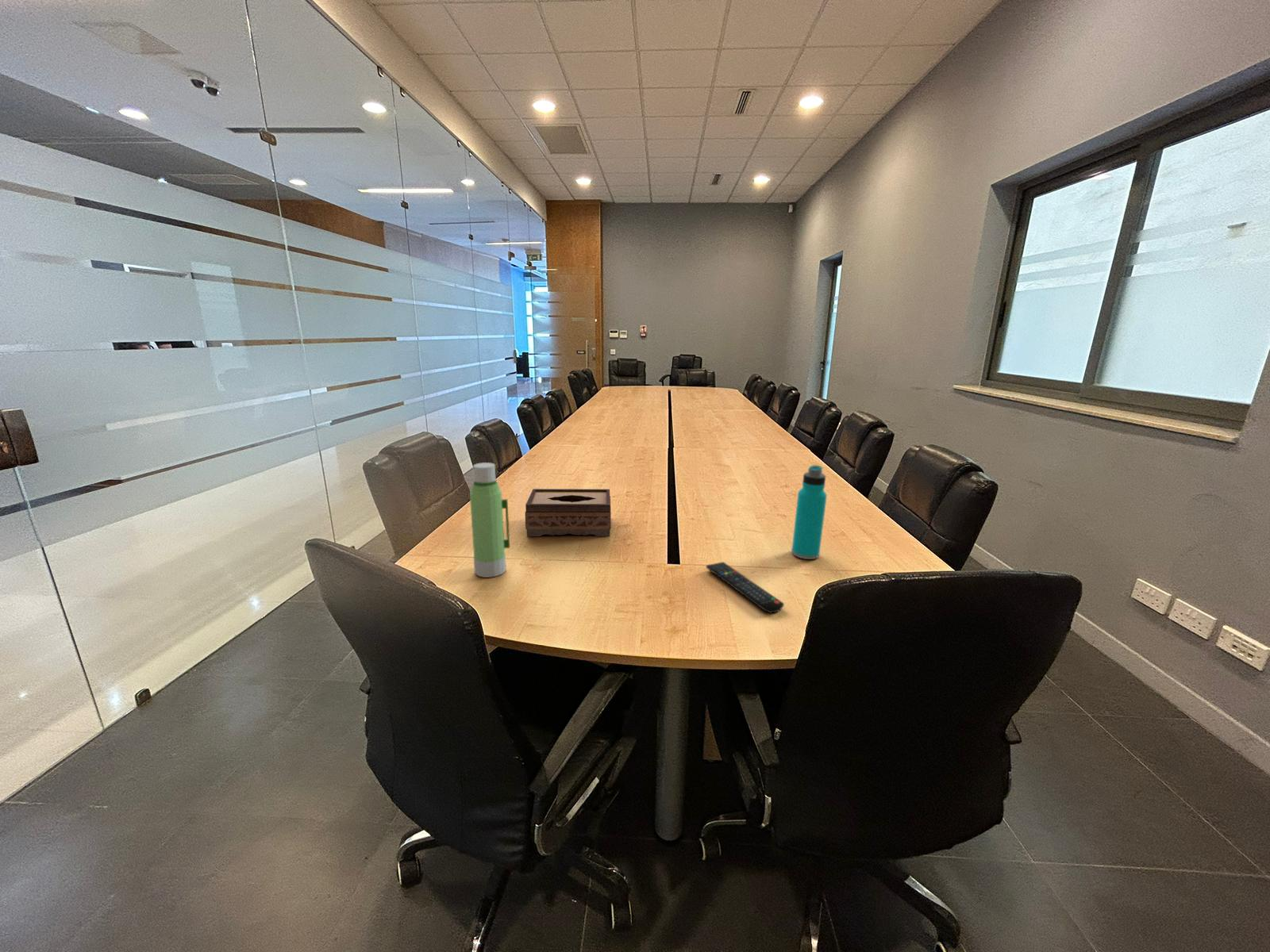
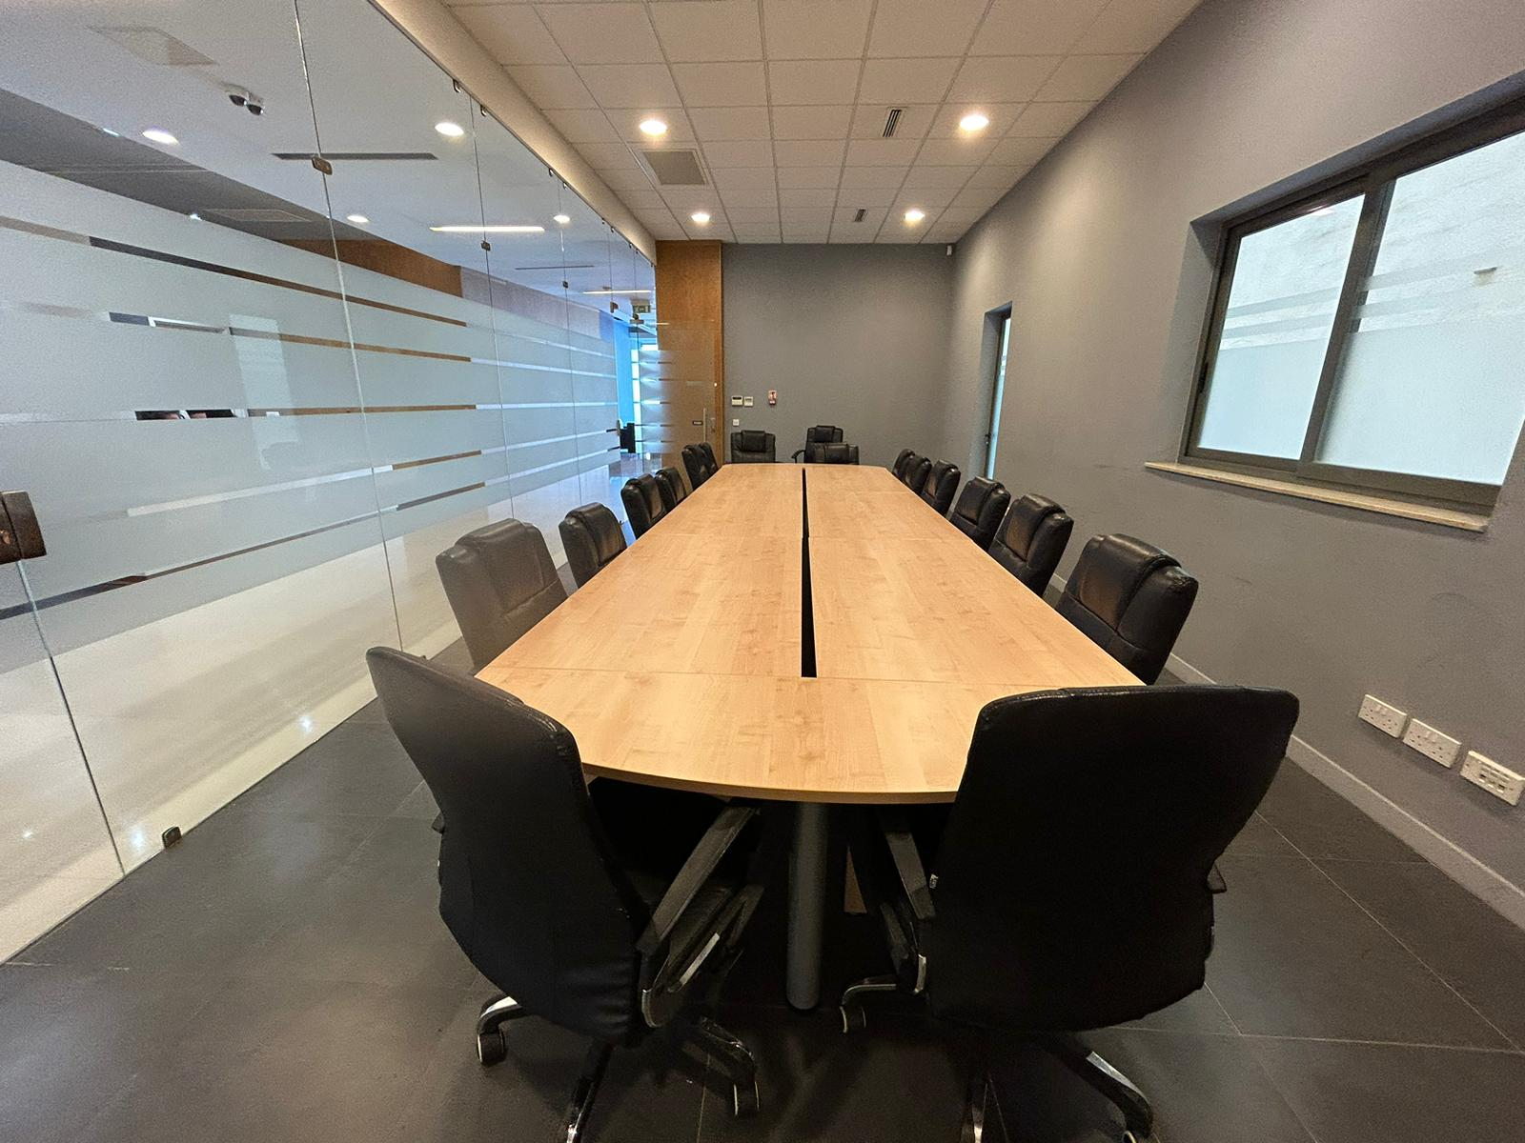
- remote control (742, 585)
- water bottle (488, 520)
- water bottle (810, 512)
- tissue box (570, 512)
